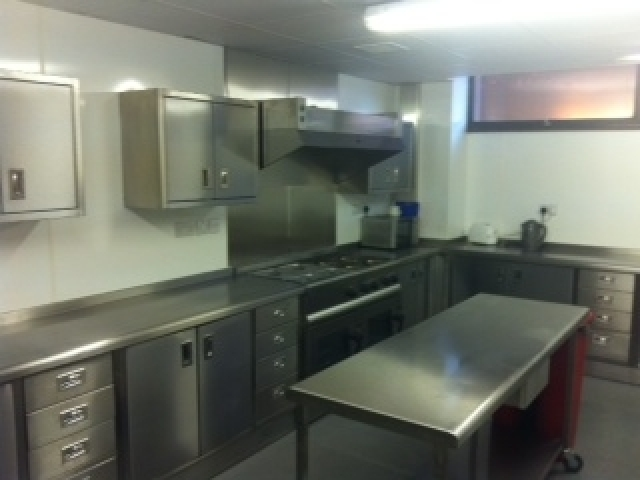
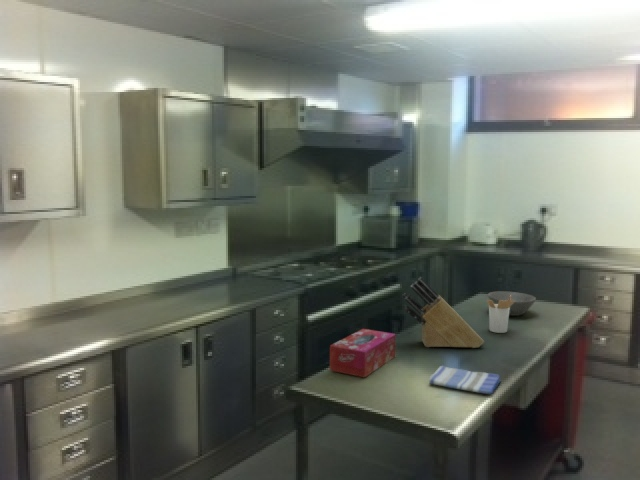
+ tissue box (363, 351)
+ utensil holder (501, 313)
+ bowl (511, 305)
+ dish towel (464, 379)
+ knife block (442, 310)
